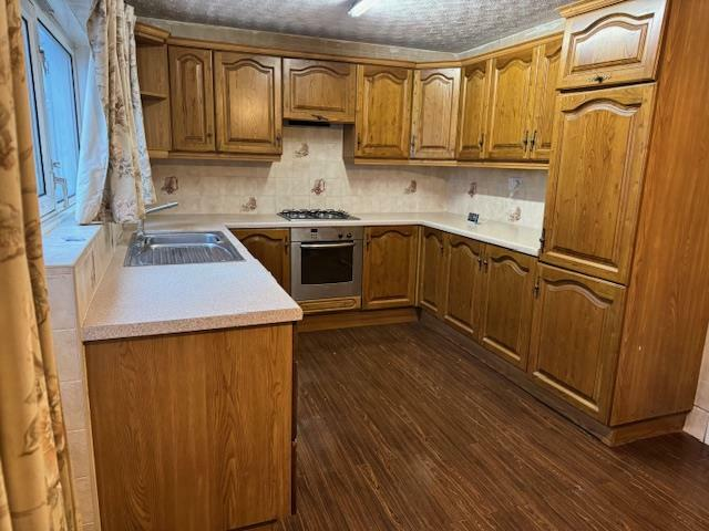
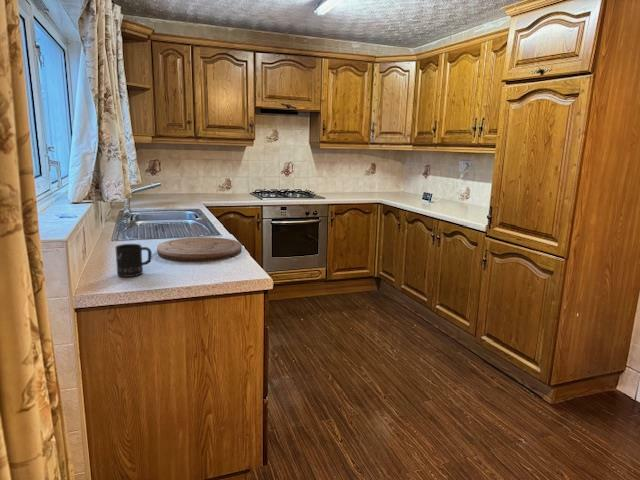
+ cutting board (200, 248)
+ mug (134, 259)
